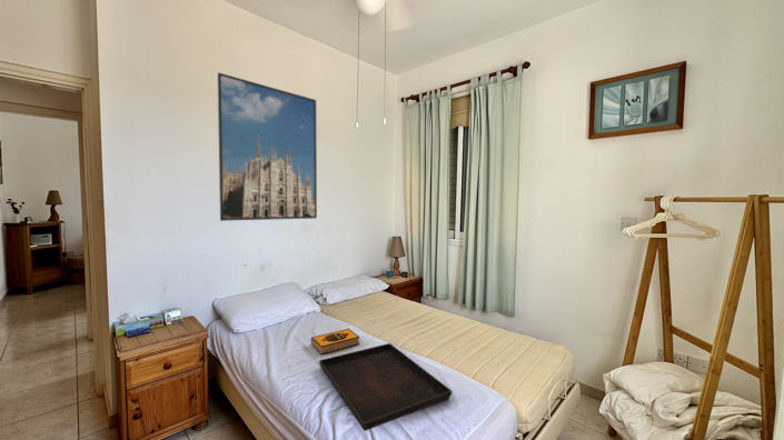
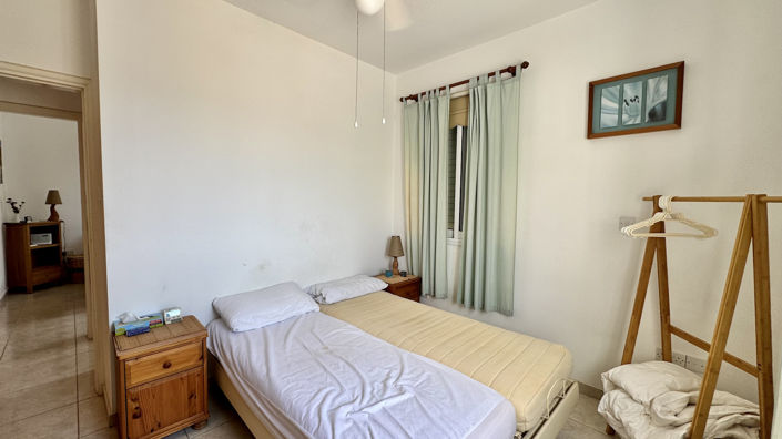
- serving tray (379, 378)
- hardback book (335, 339)
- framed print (272, 153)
